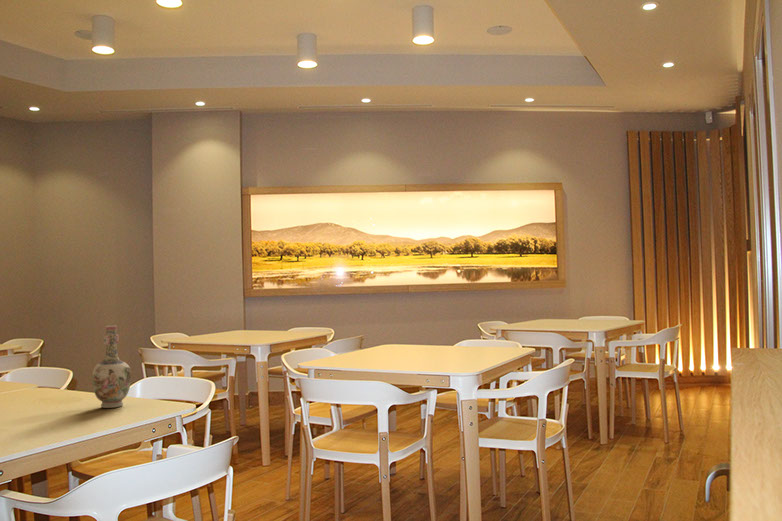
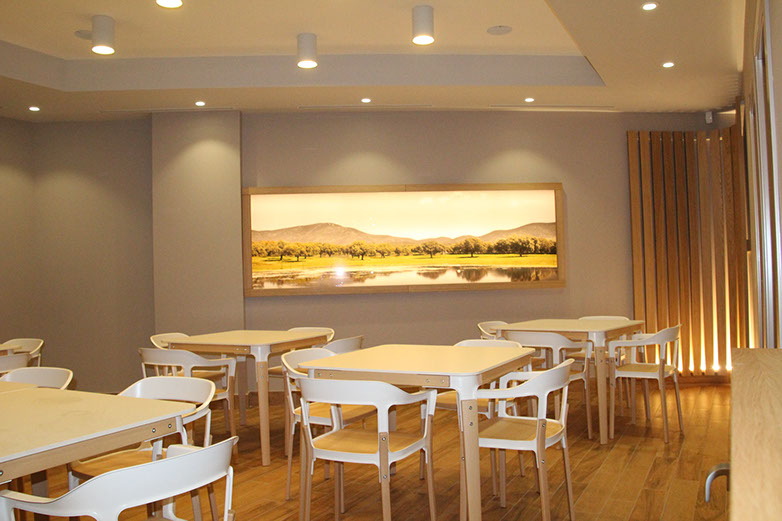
- vase (111, 365)
